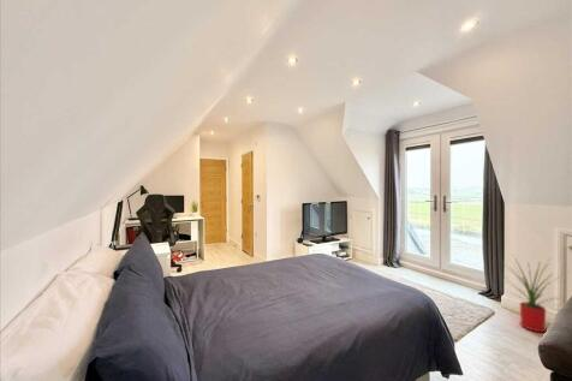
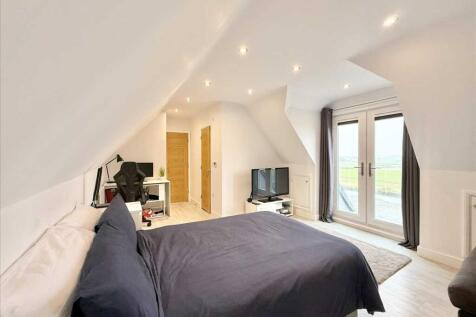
- house plant (532, 292)
